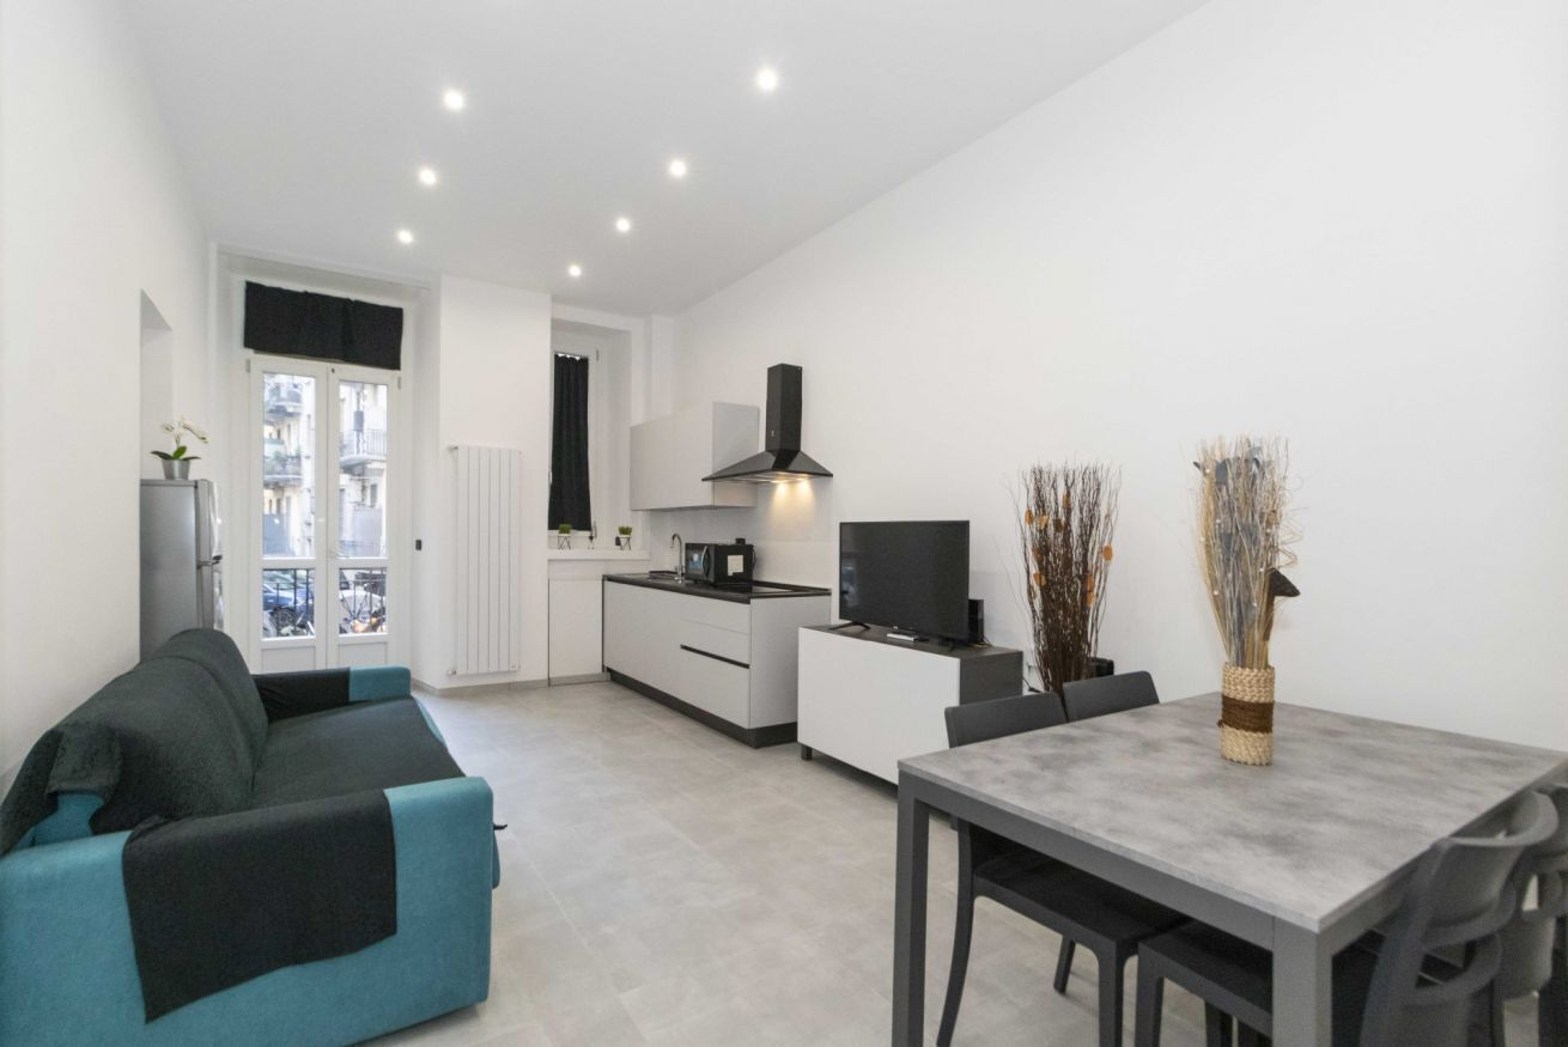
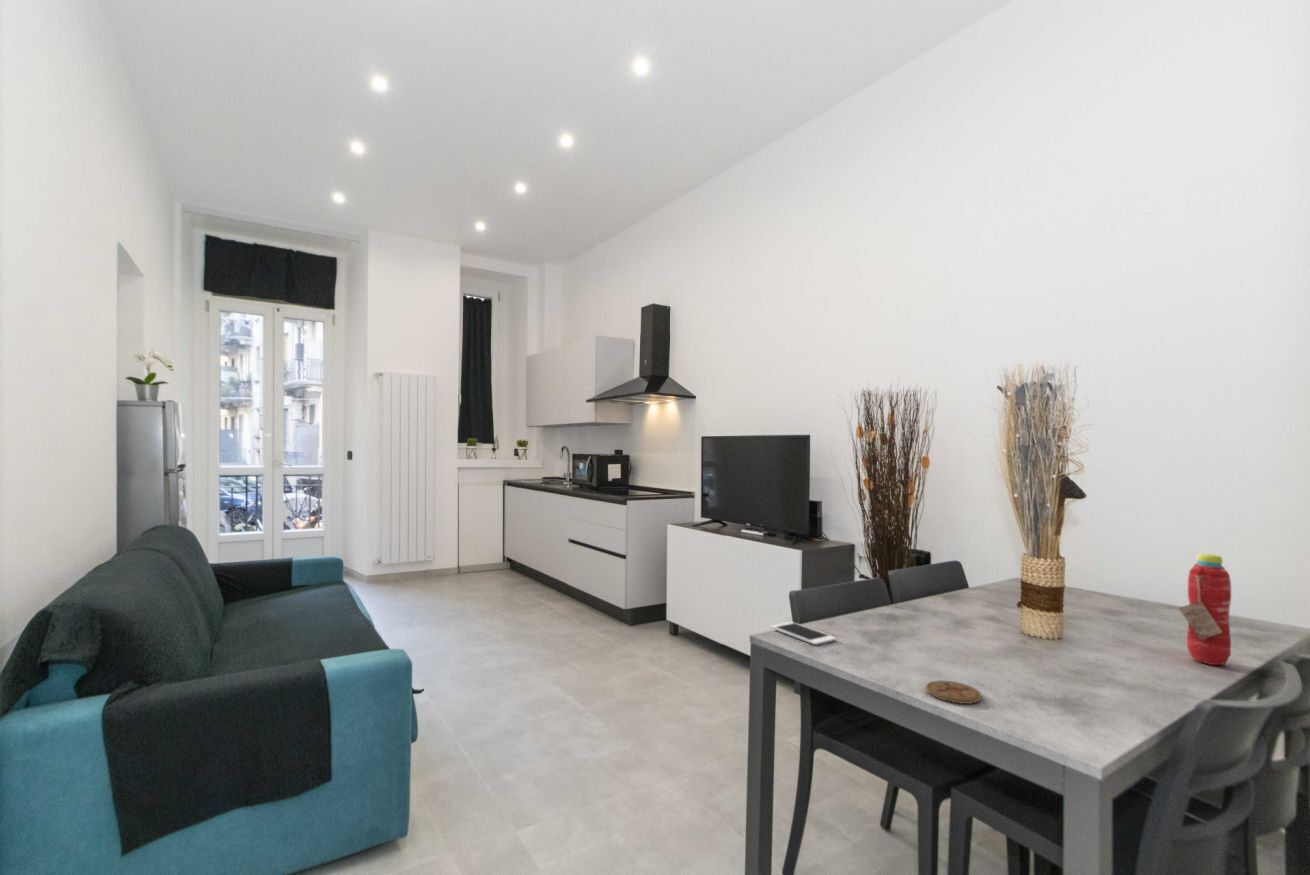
+ cell phone (802, 632)
+ coaster (953, 691)
+ water bottle (1205, 608)
